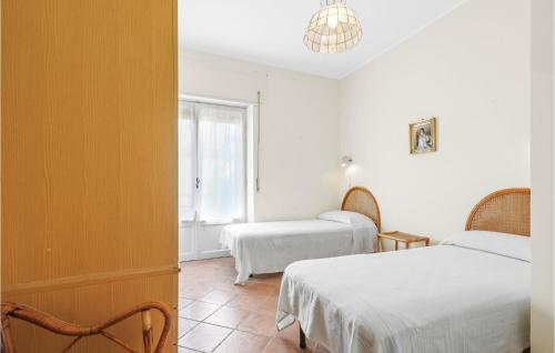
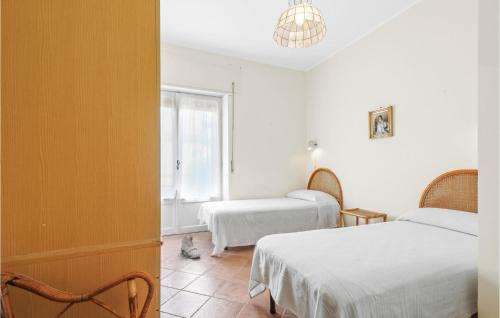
+ sneaker (190, 246)
